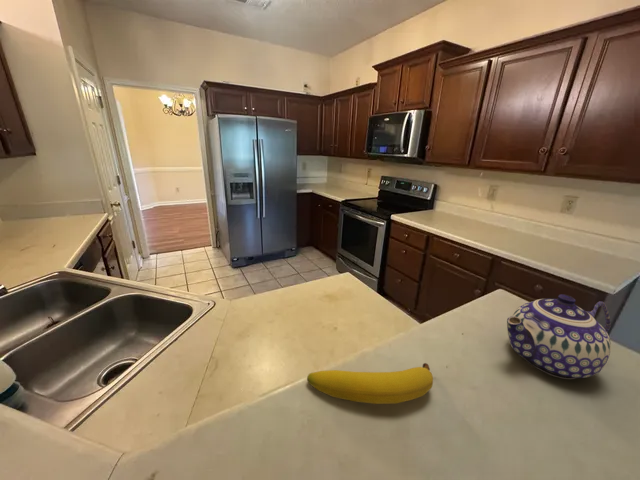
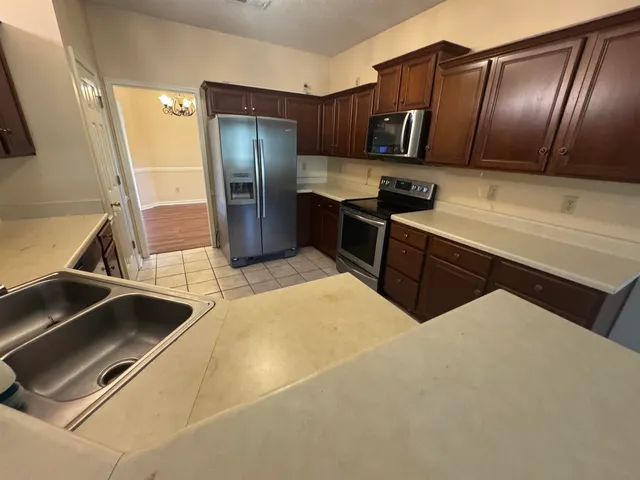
- teapot (558, 328)
- fruit (377, 378)
